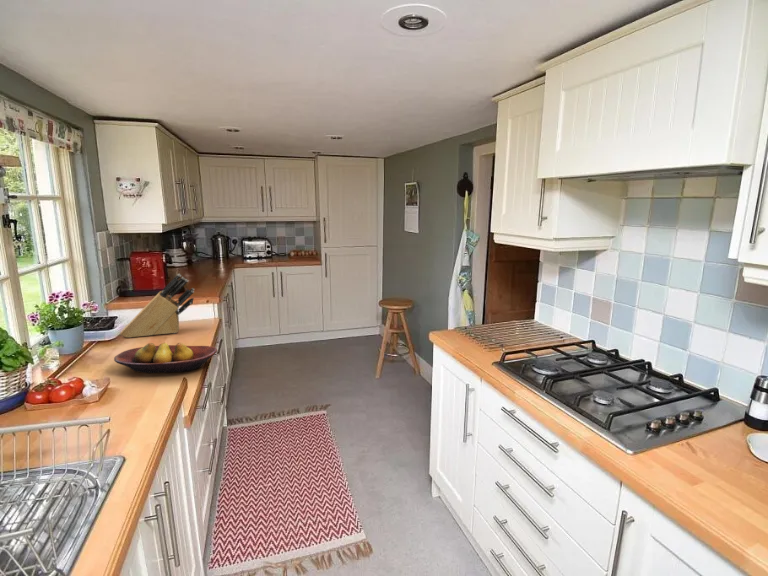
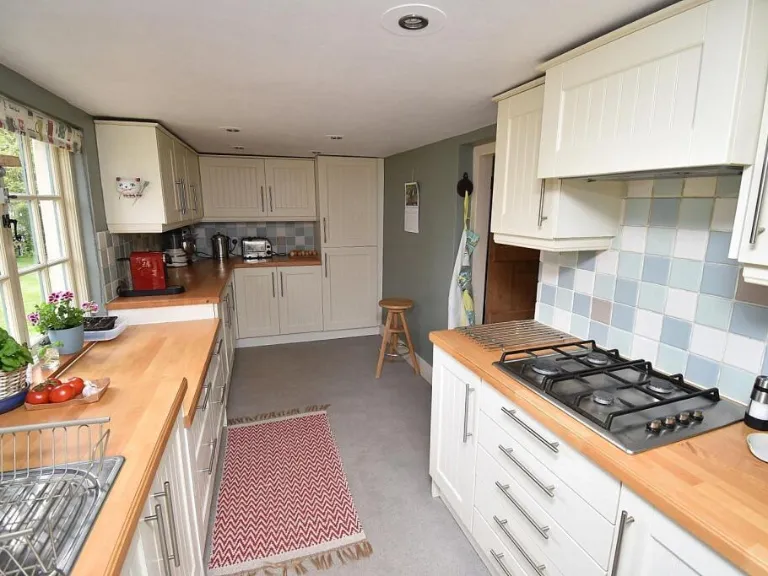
- fruit bowl (167, 354)
- knife block (158, 304)
